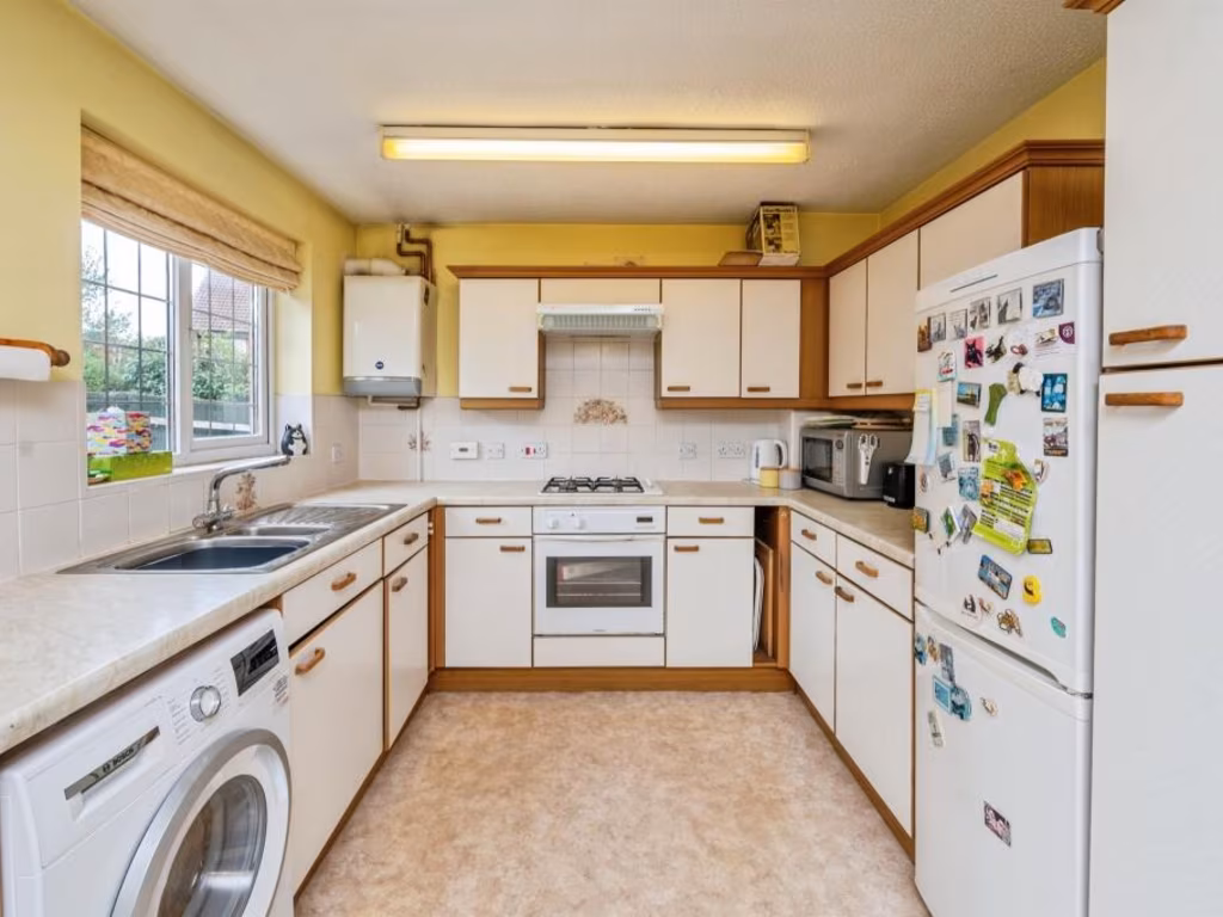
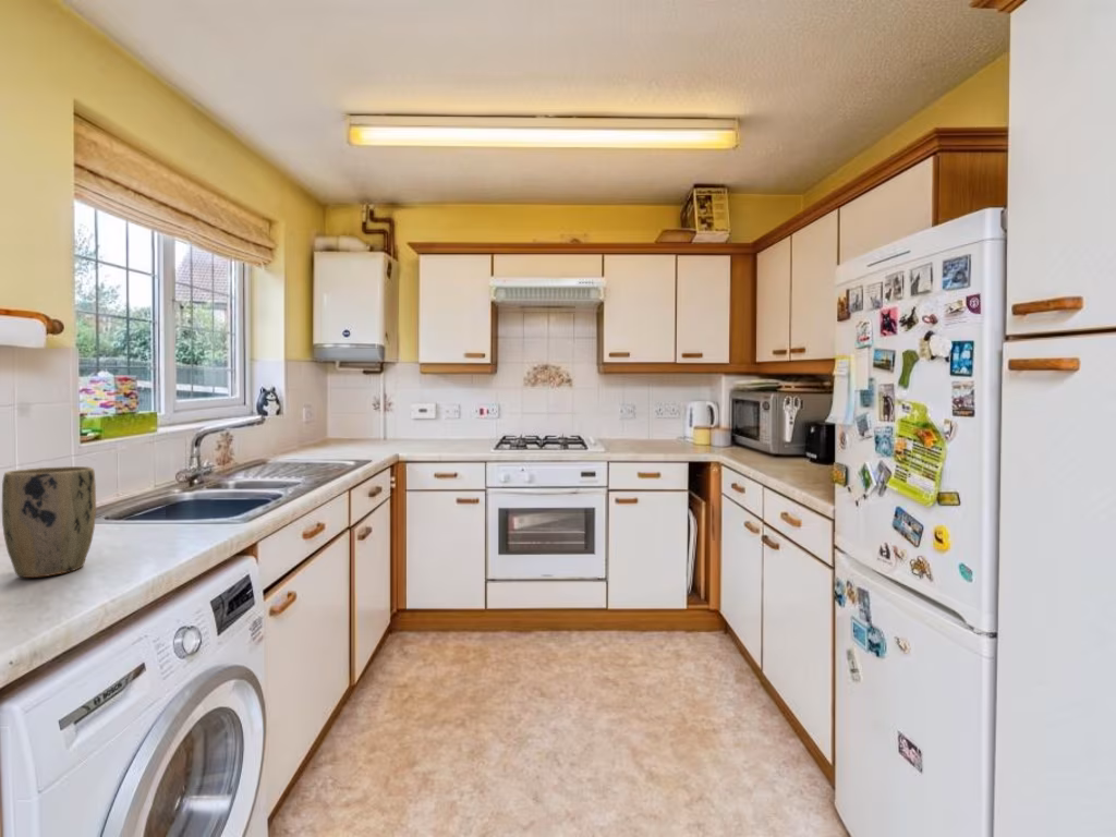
+ plant pot (50, 520)
